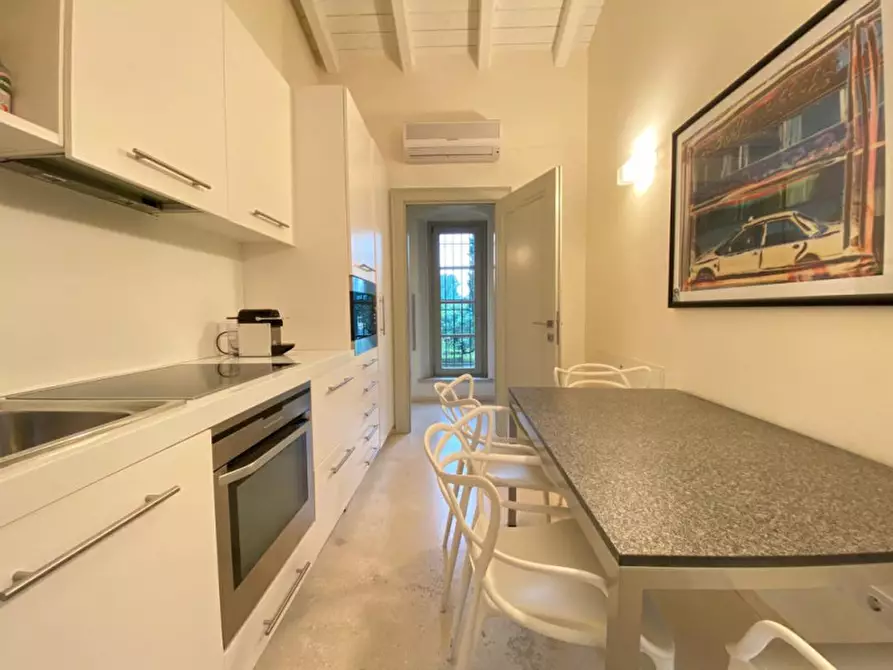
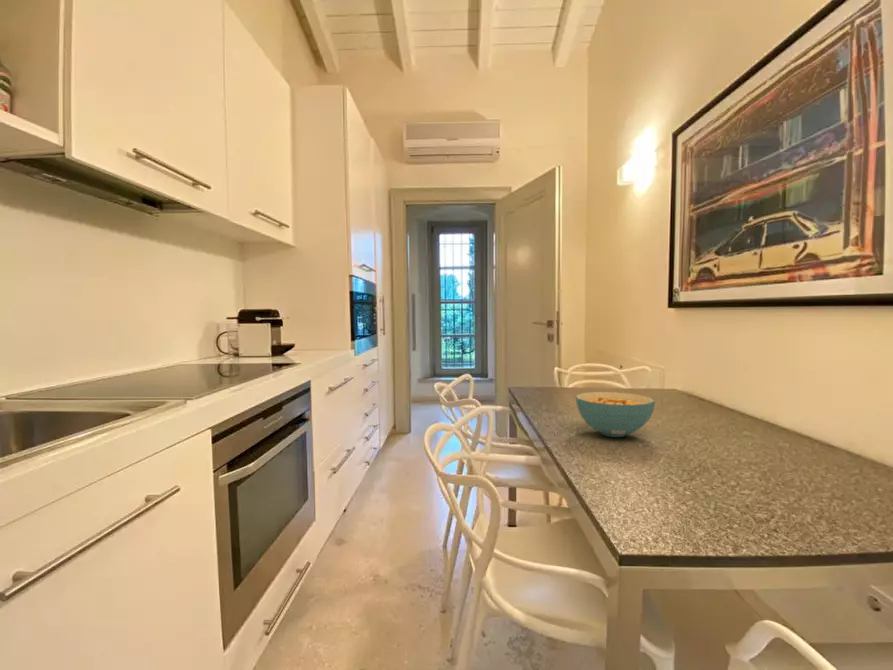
+ cereal bowl (613, 416)
